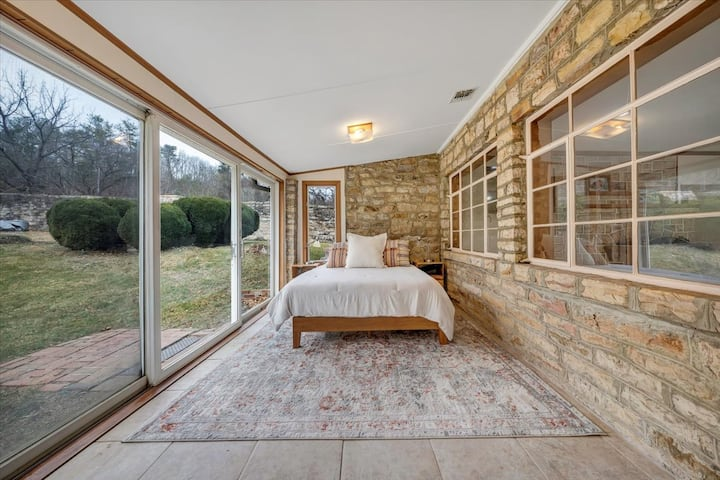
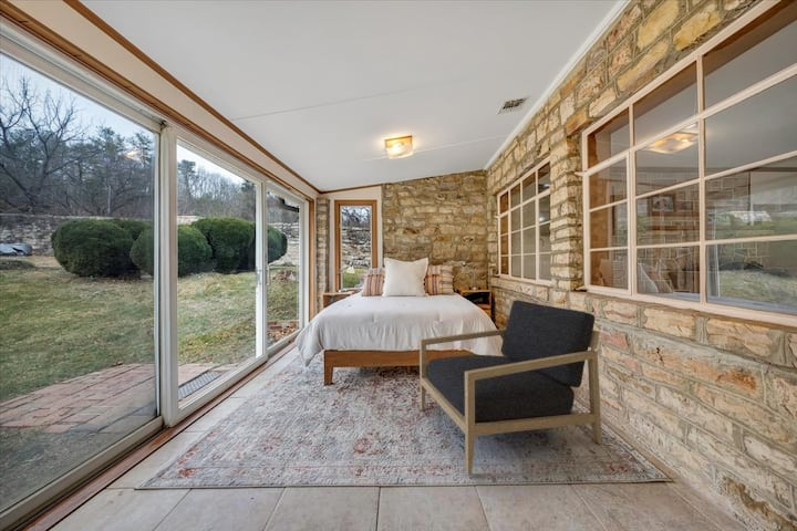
+ armchair (500, 365)
